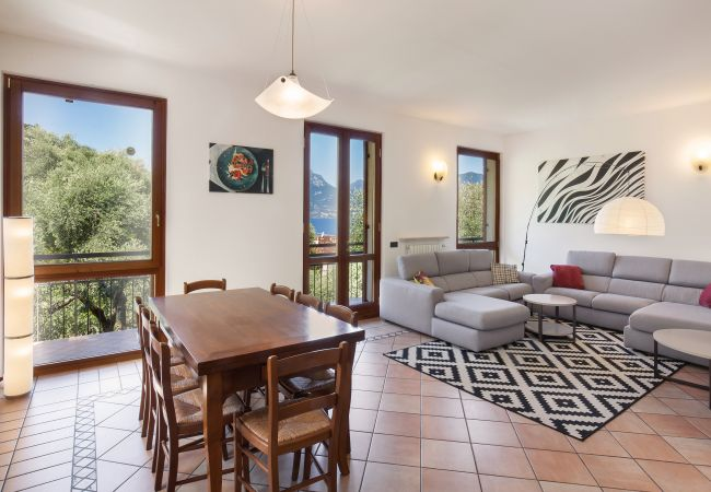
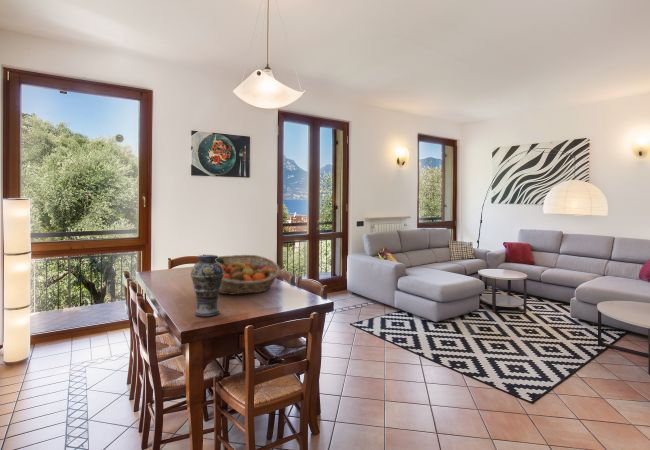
+ vase (207, 284)
+ fruit basket (242, 273)
